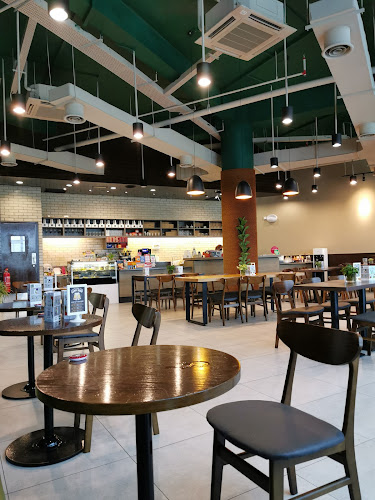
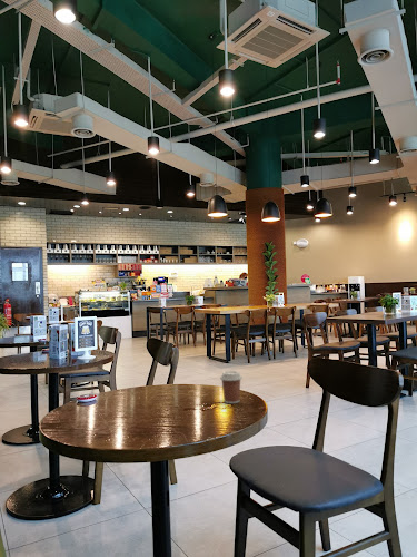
+ coffee cup (231, 387)
